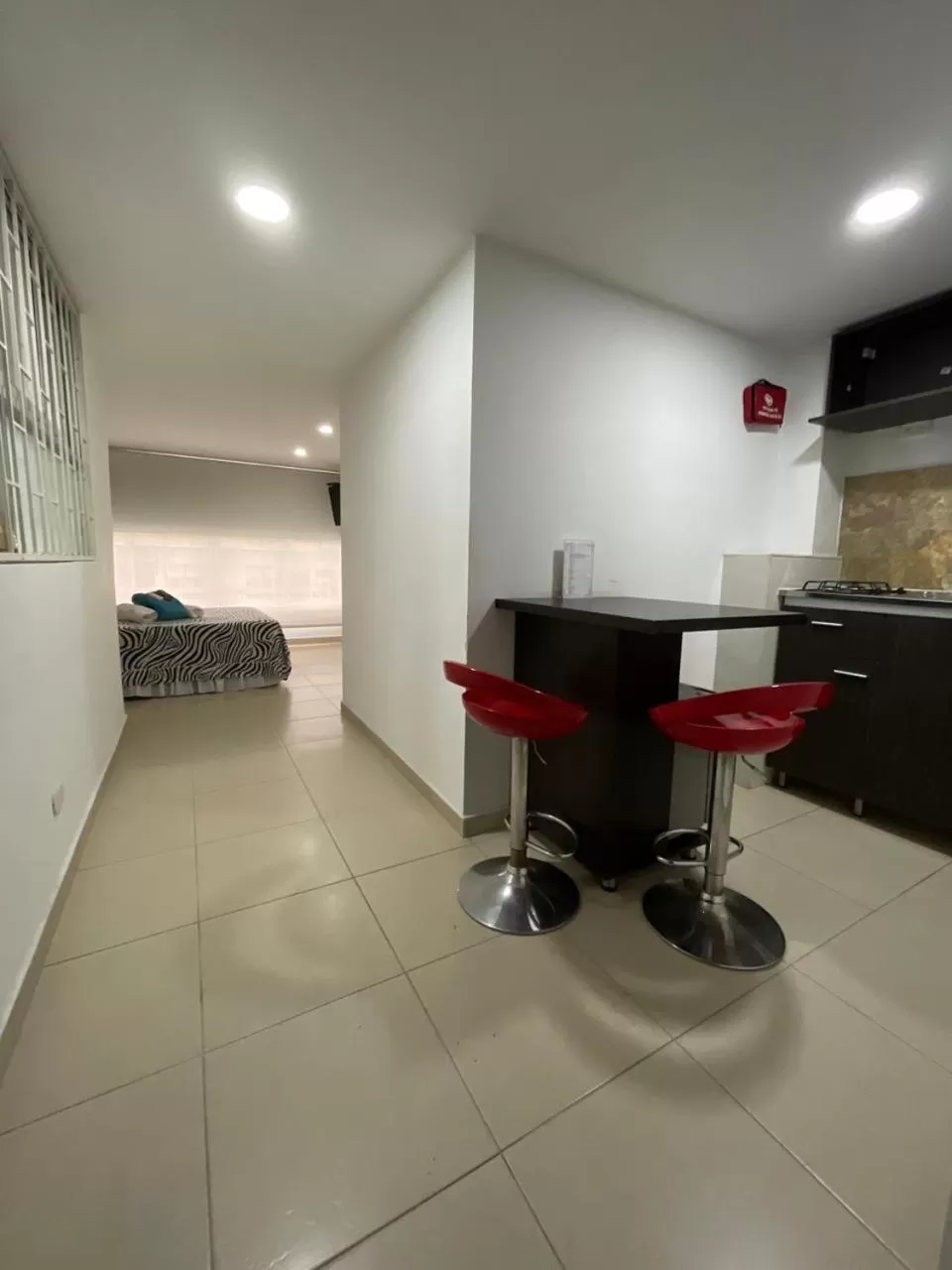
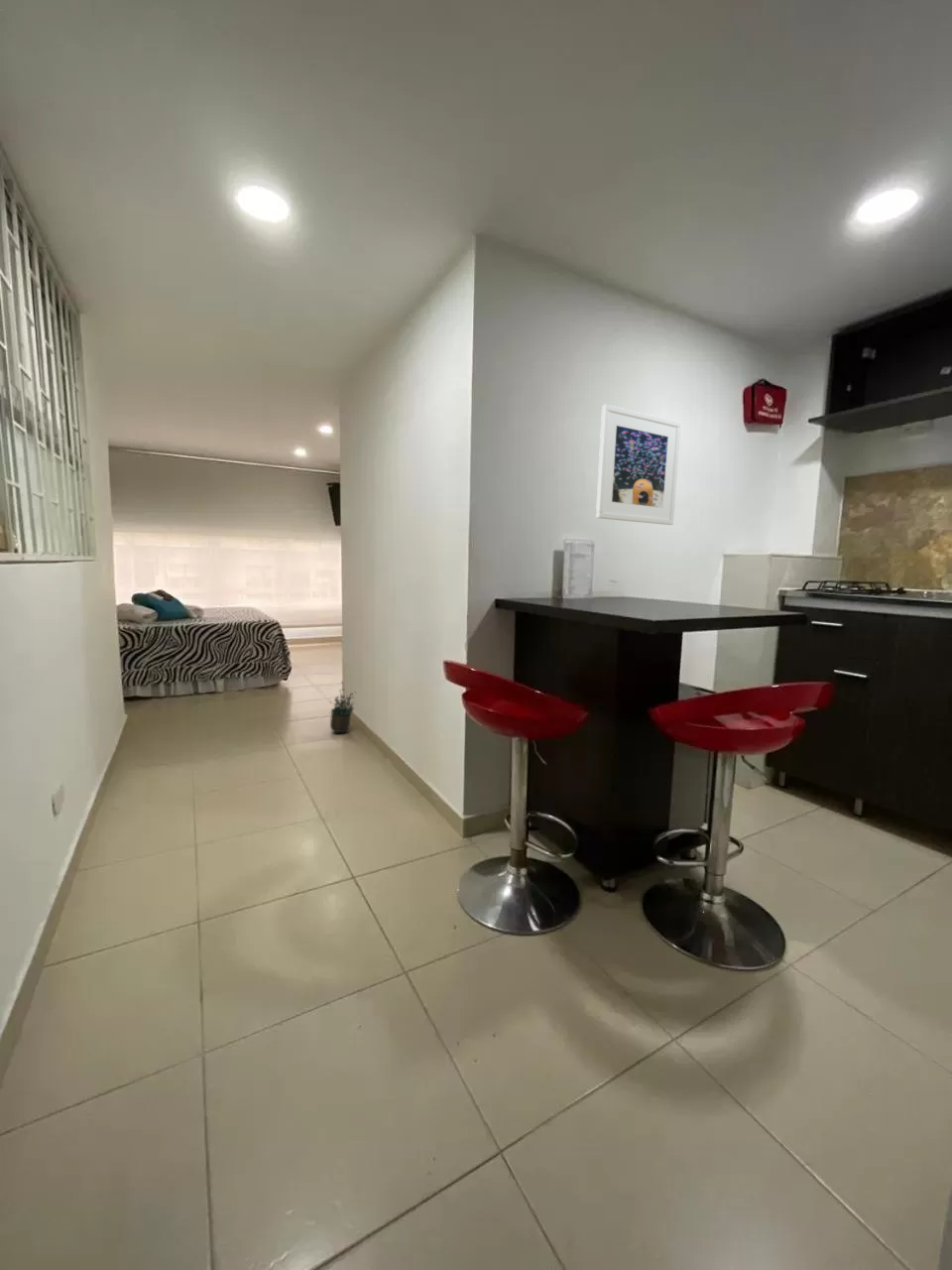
+ potted plant (342, 707)
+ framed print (640, 468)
